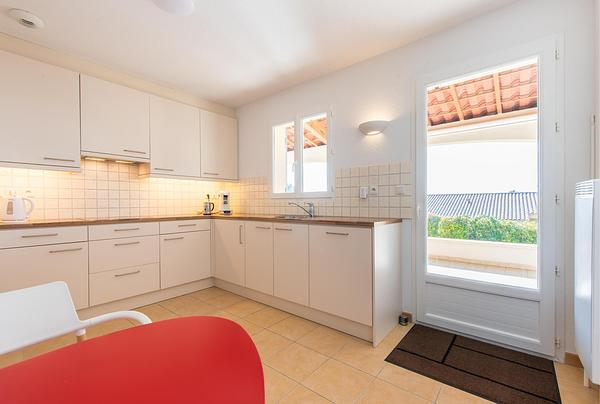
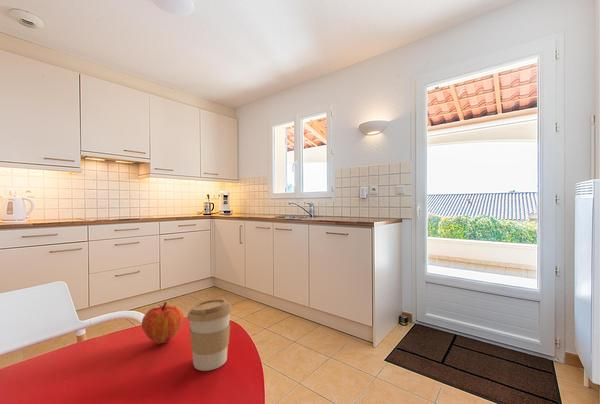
+ coffee cup (210, 331)
+ fruit (163, 321)
